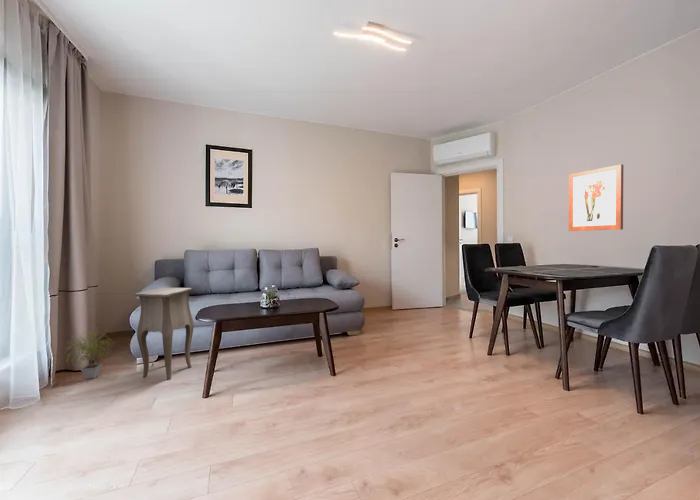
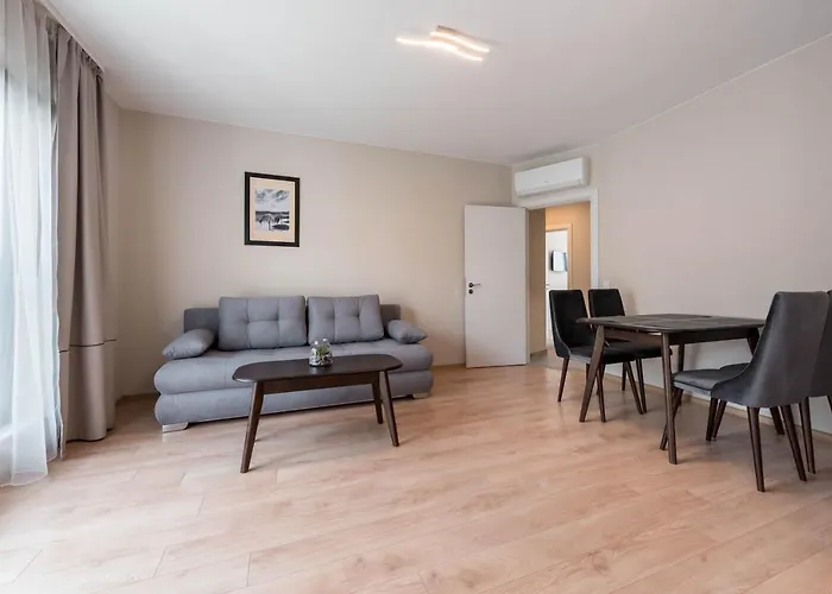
- side table (166, 331)
- wall art (594, 200)
- potted plant (89, 351)
